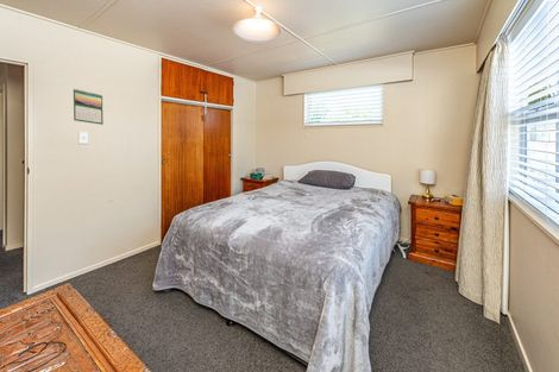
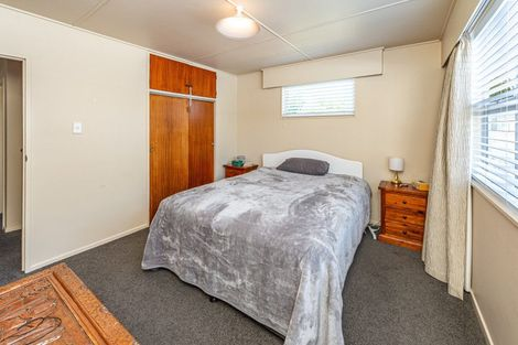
- calendar (88, 107)
